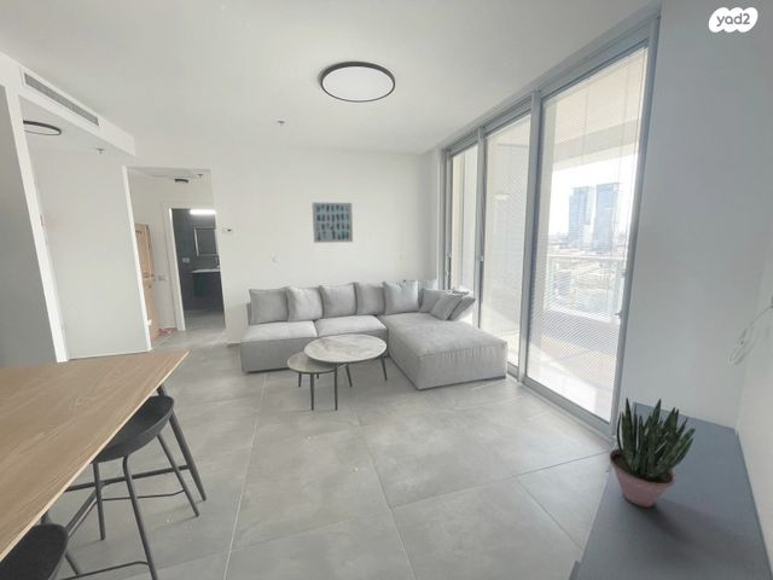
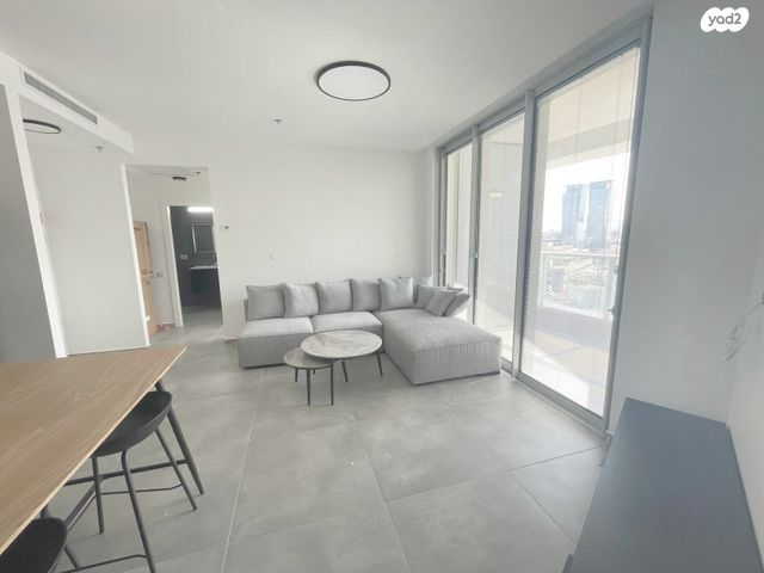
- wall art (332, 222)
- potted plant (650, 450)
